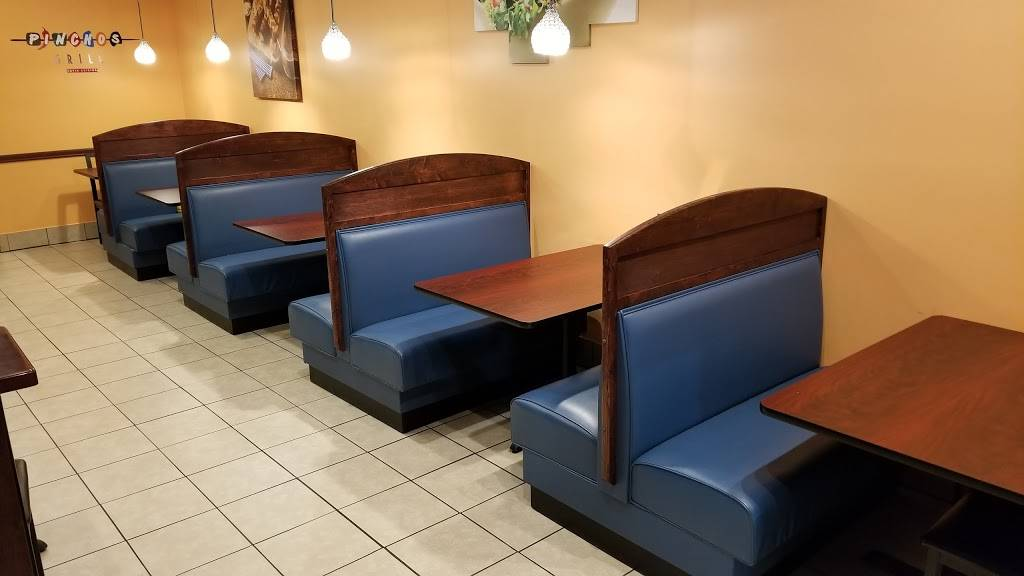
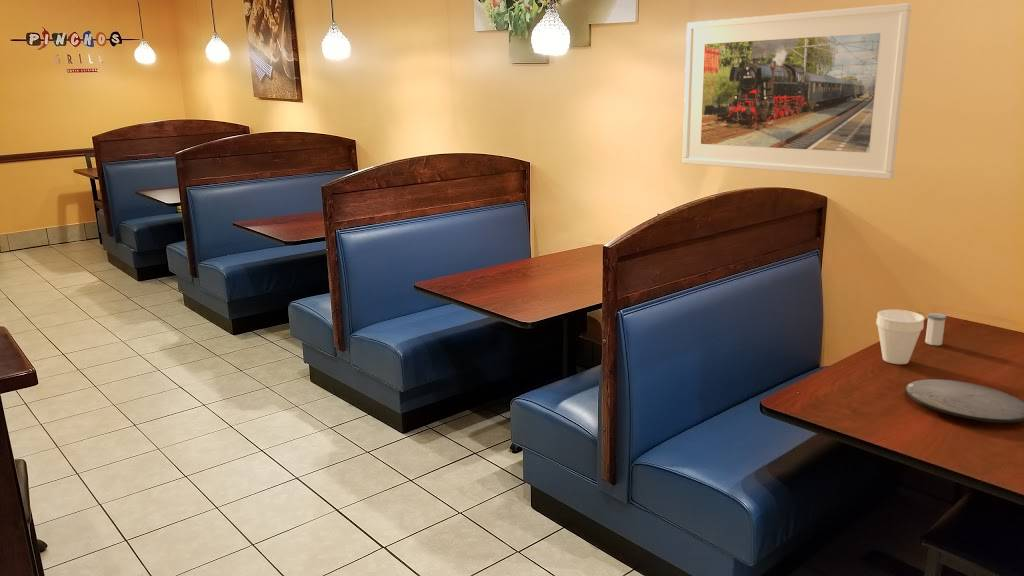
+ salt shaker (935, 329)
+ cup (898, 338)
+ plate (967, 399)
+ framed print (781, 94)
